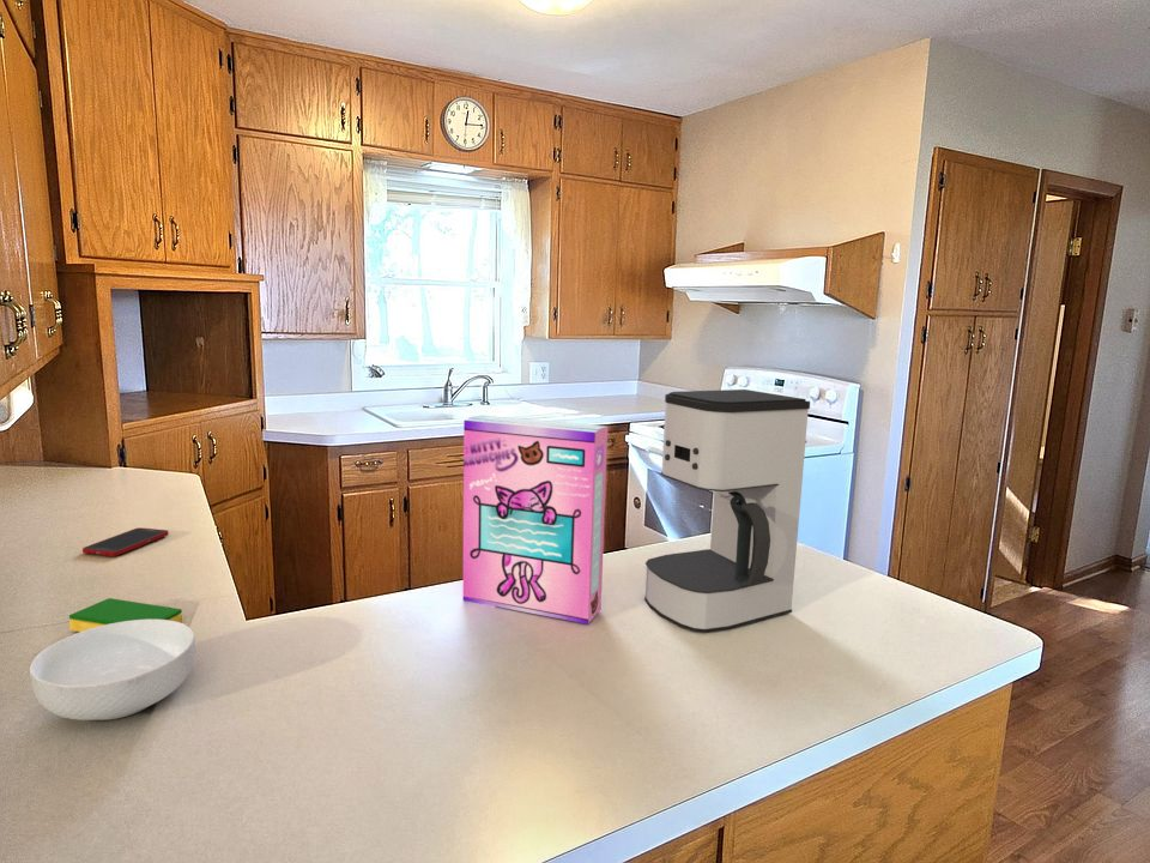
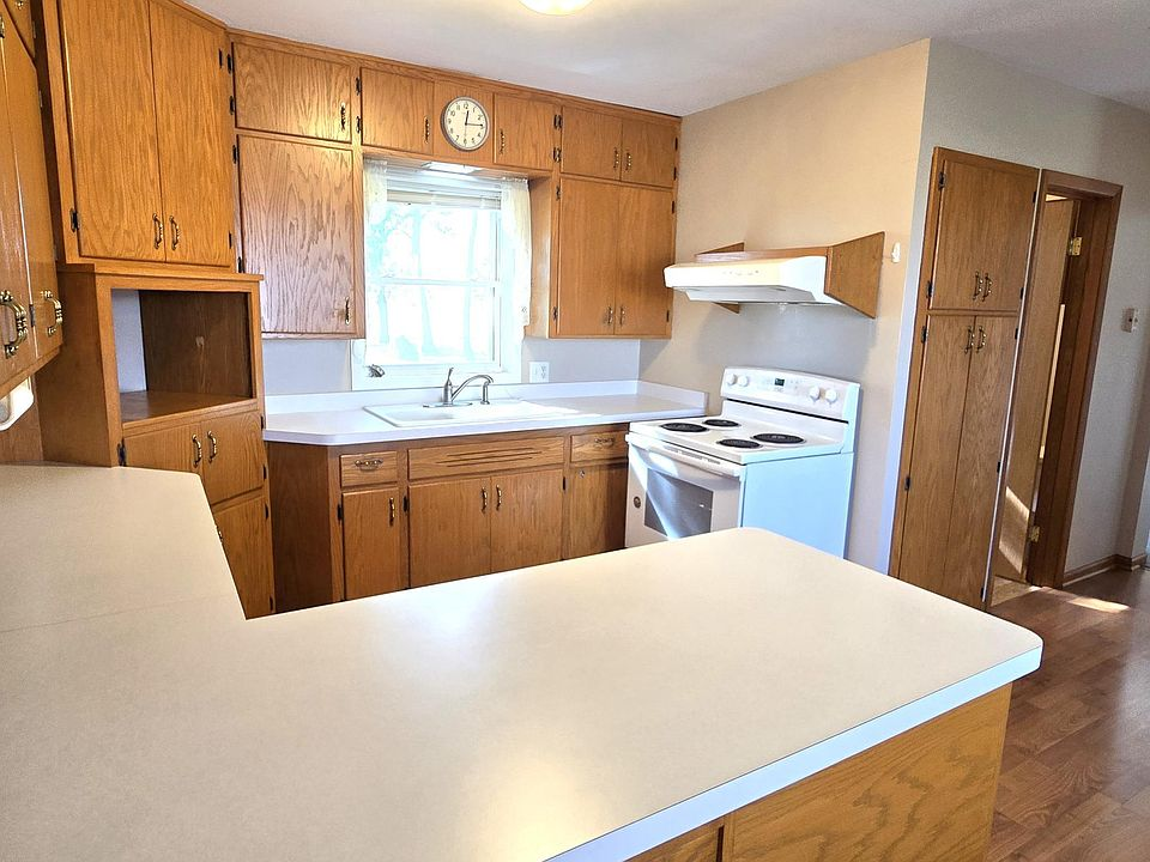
- coffee maker (725, 505)
- cereal box (533, 514)
- cereal bowl (117, 675)
- cell phone (127, 541)
- dish sponge (126, 618)
